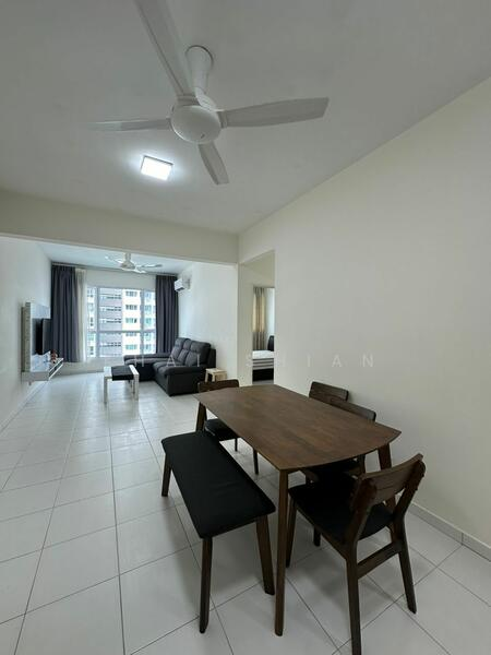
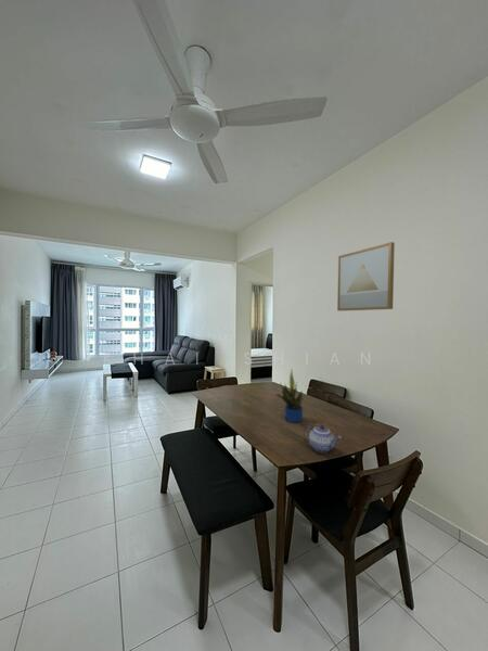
+ wall art (362, 280)
+ teapot (321, 437)
+ potted plant (290, 394)
